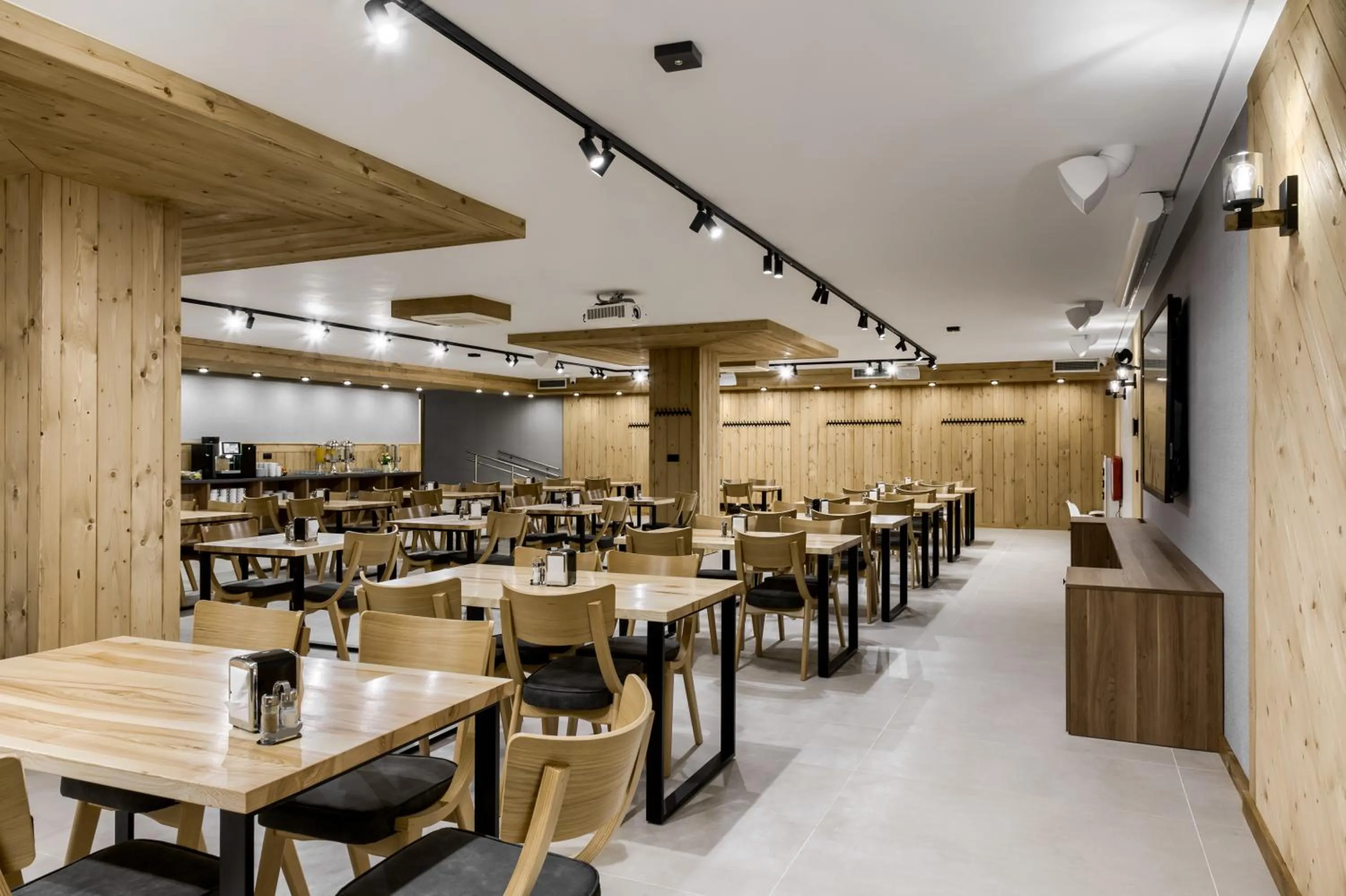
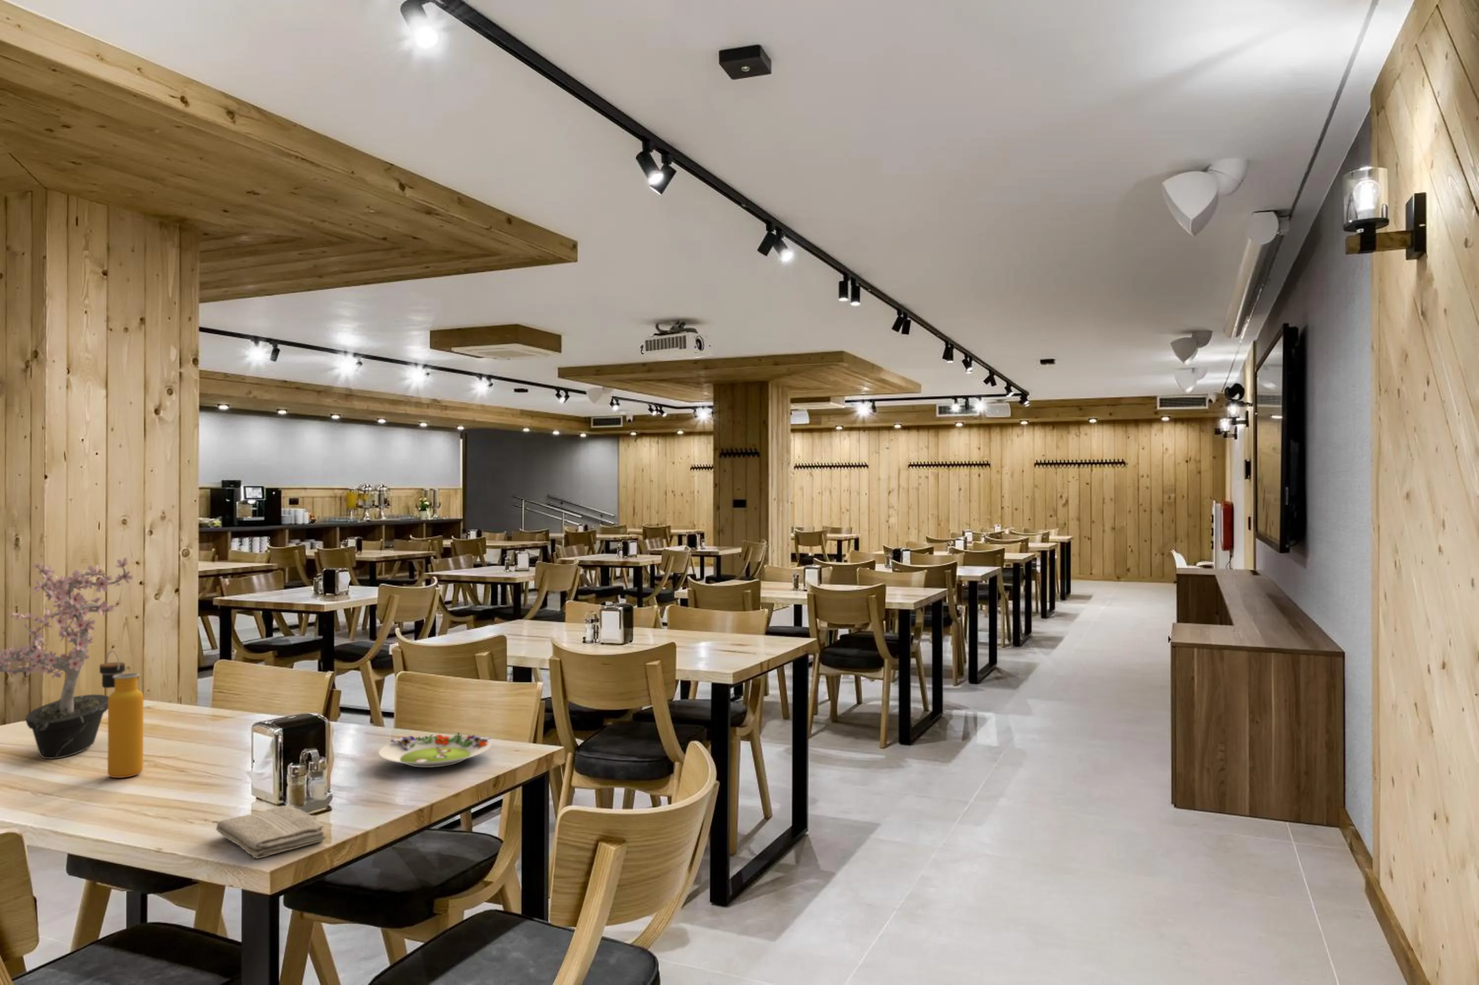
+ water bottle (120, 712)
+ salad plate (435, 751)
+ washcloth (271, 829)
+ potted plant (60, 641)
